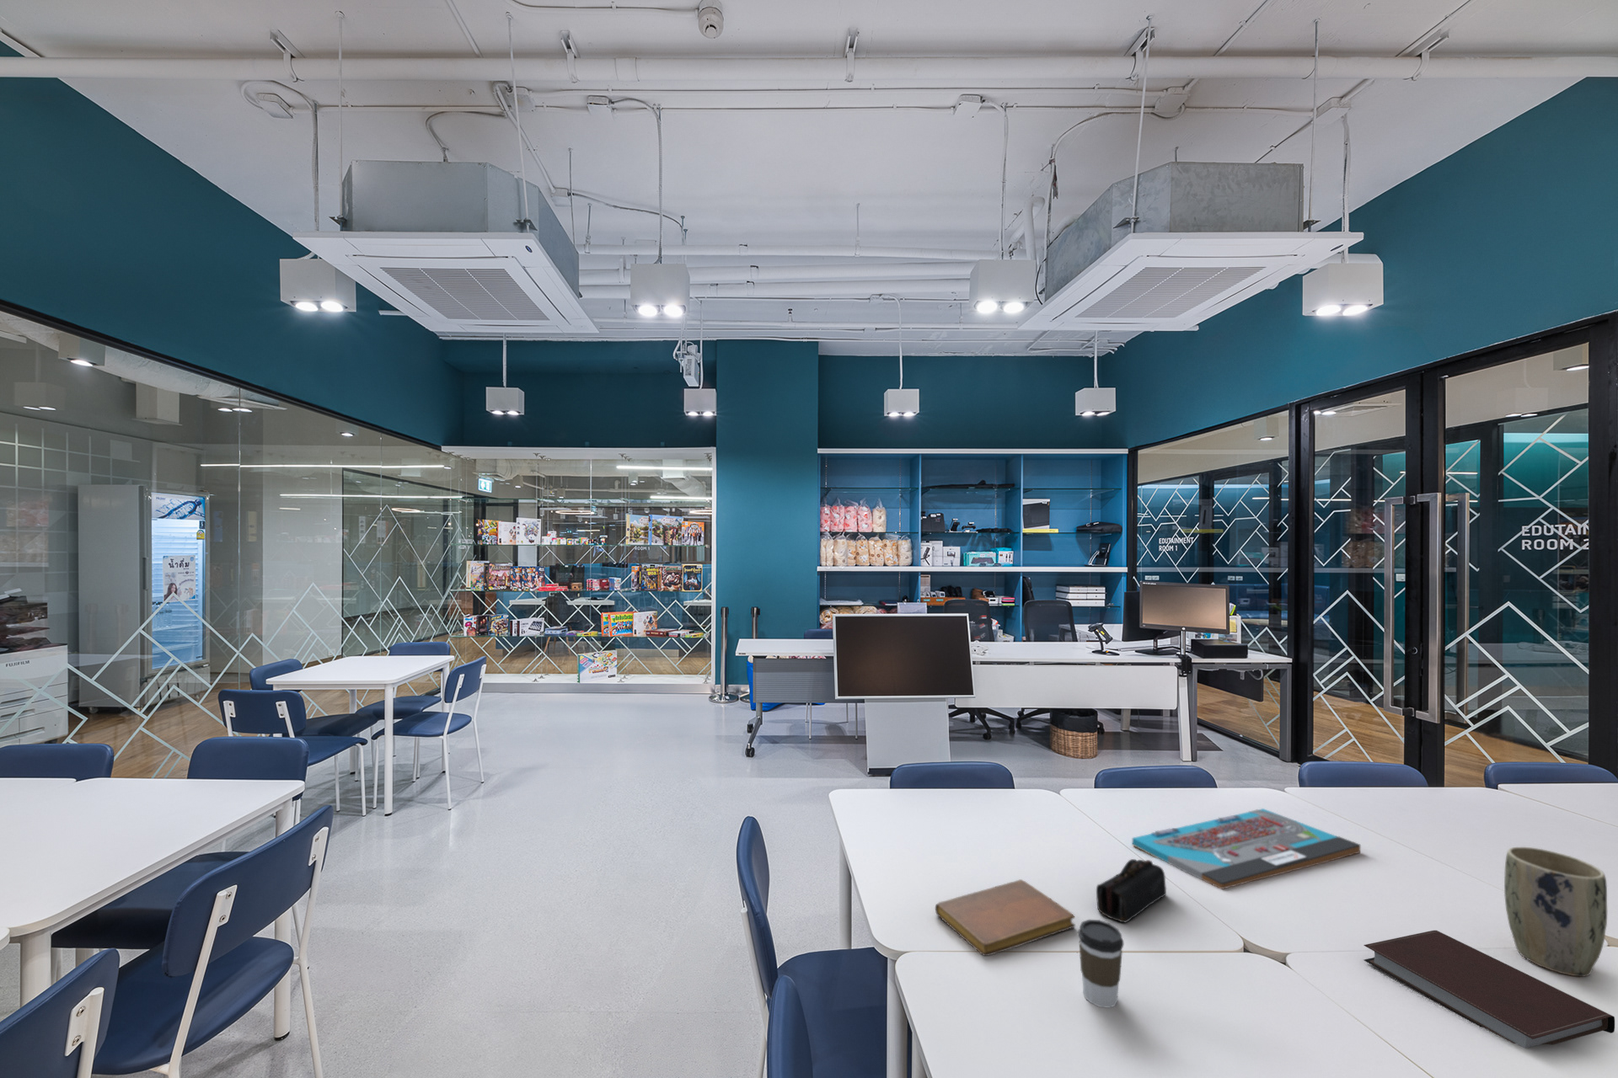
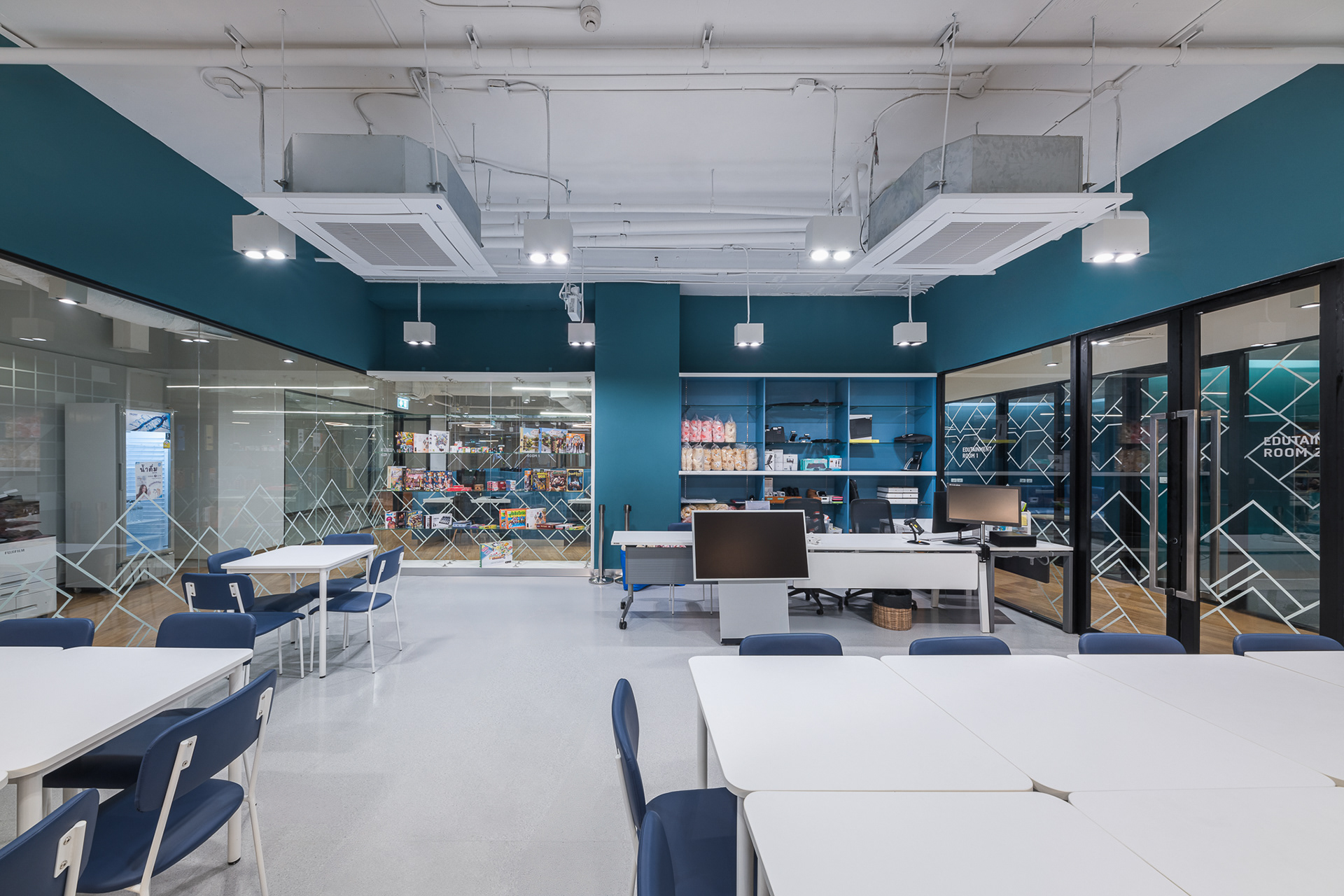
- board game (1245, 842)
- coffee cup (1099, 964)
- notebook (1478, 985)
- pencil case (1130, 881)
- plant pot (1553, 911)
- notebook (1004, 914)
